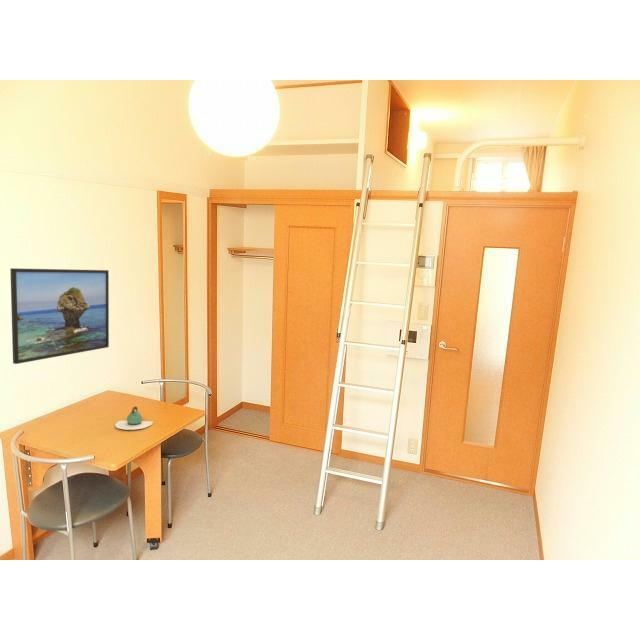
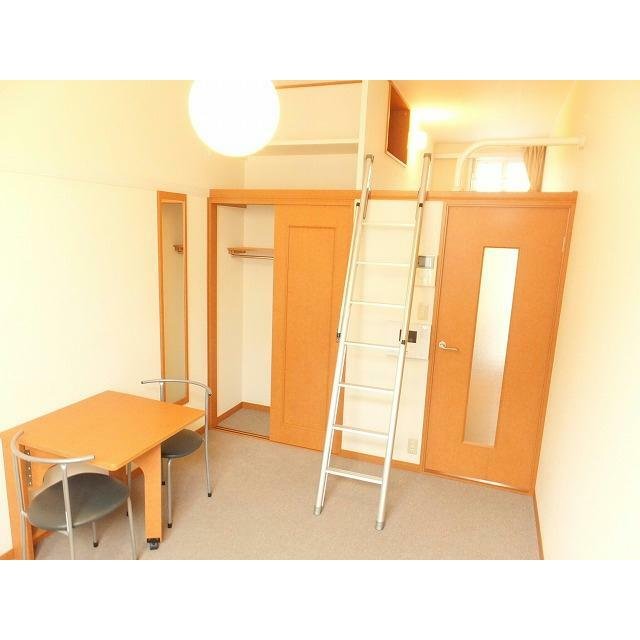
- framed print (65, 312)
- teapot (134, 415)
